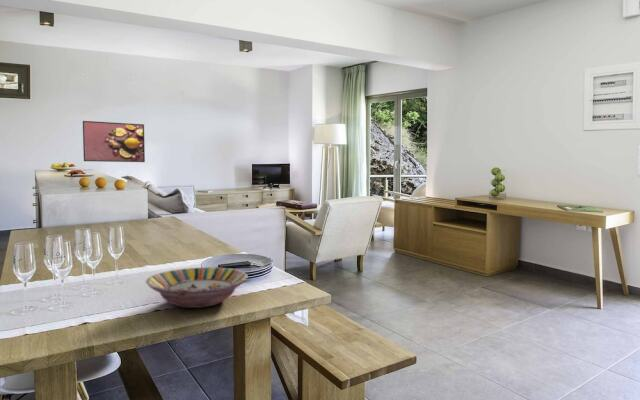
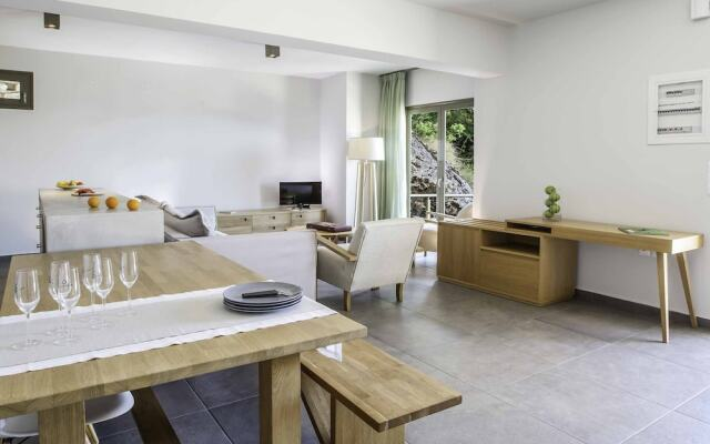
- serving bowl (198, 289)
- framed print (114, 142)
